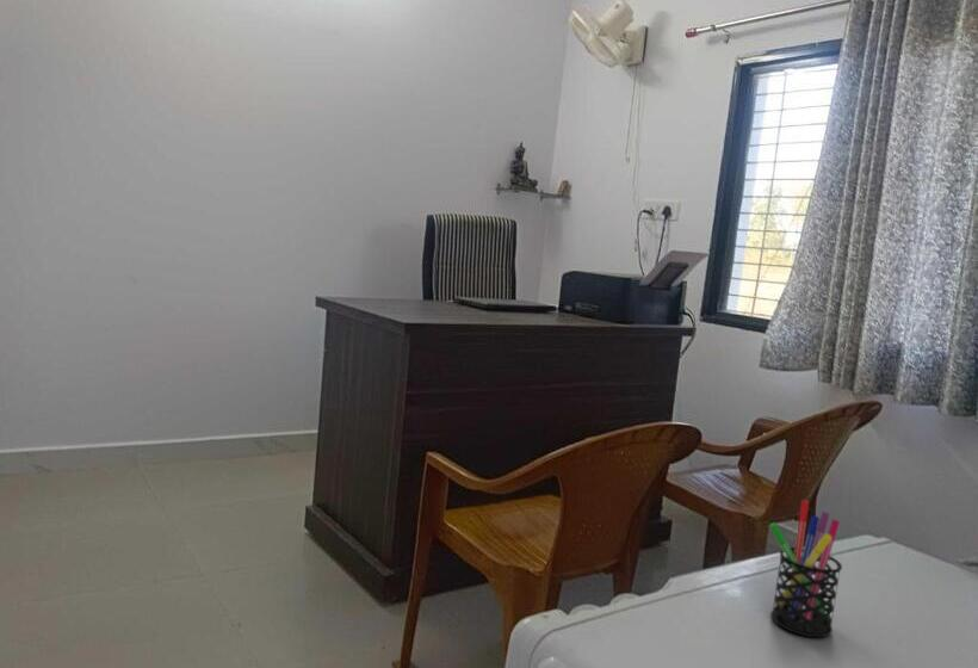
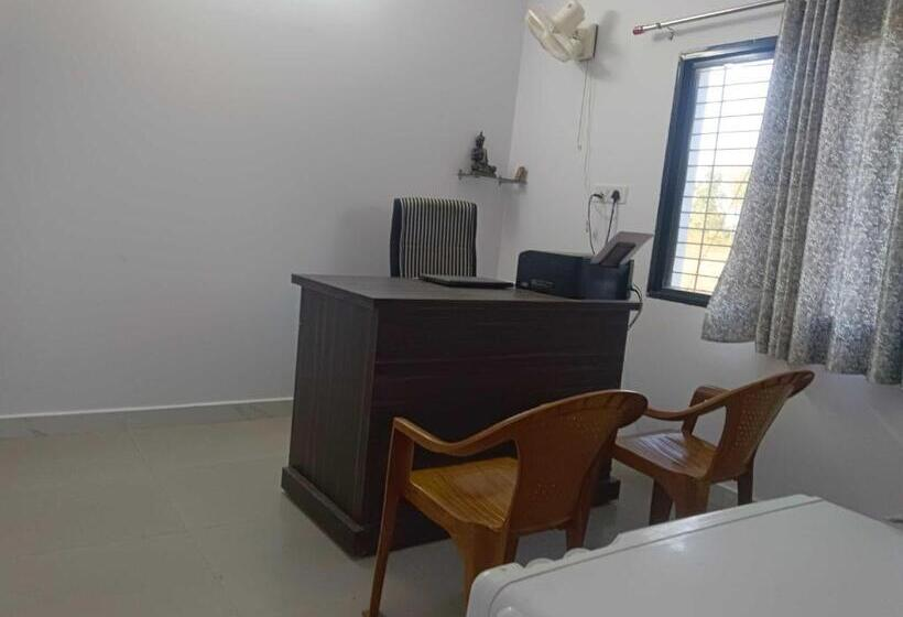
- pen holder (800, 564)
